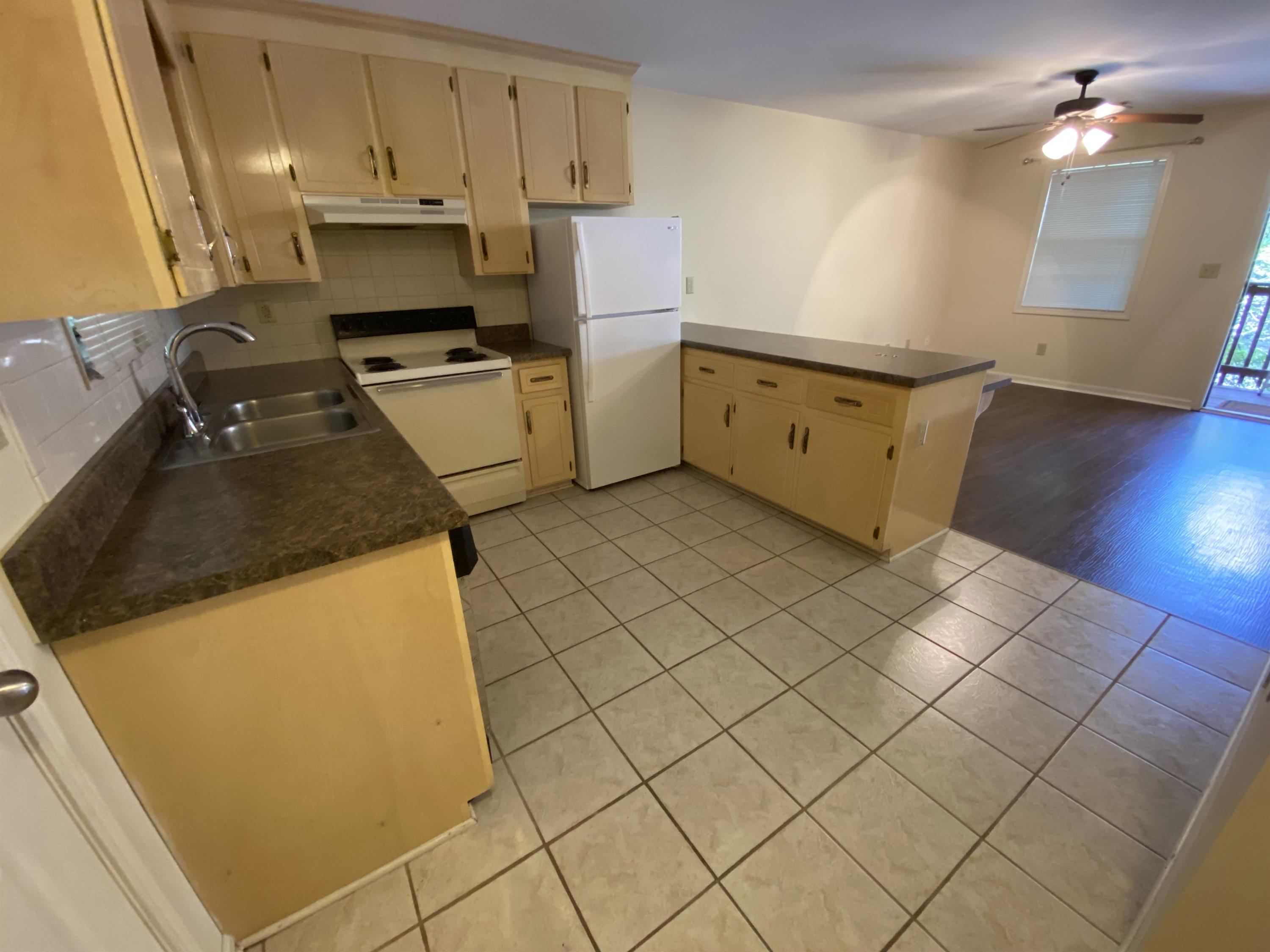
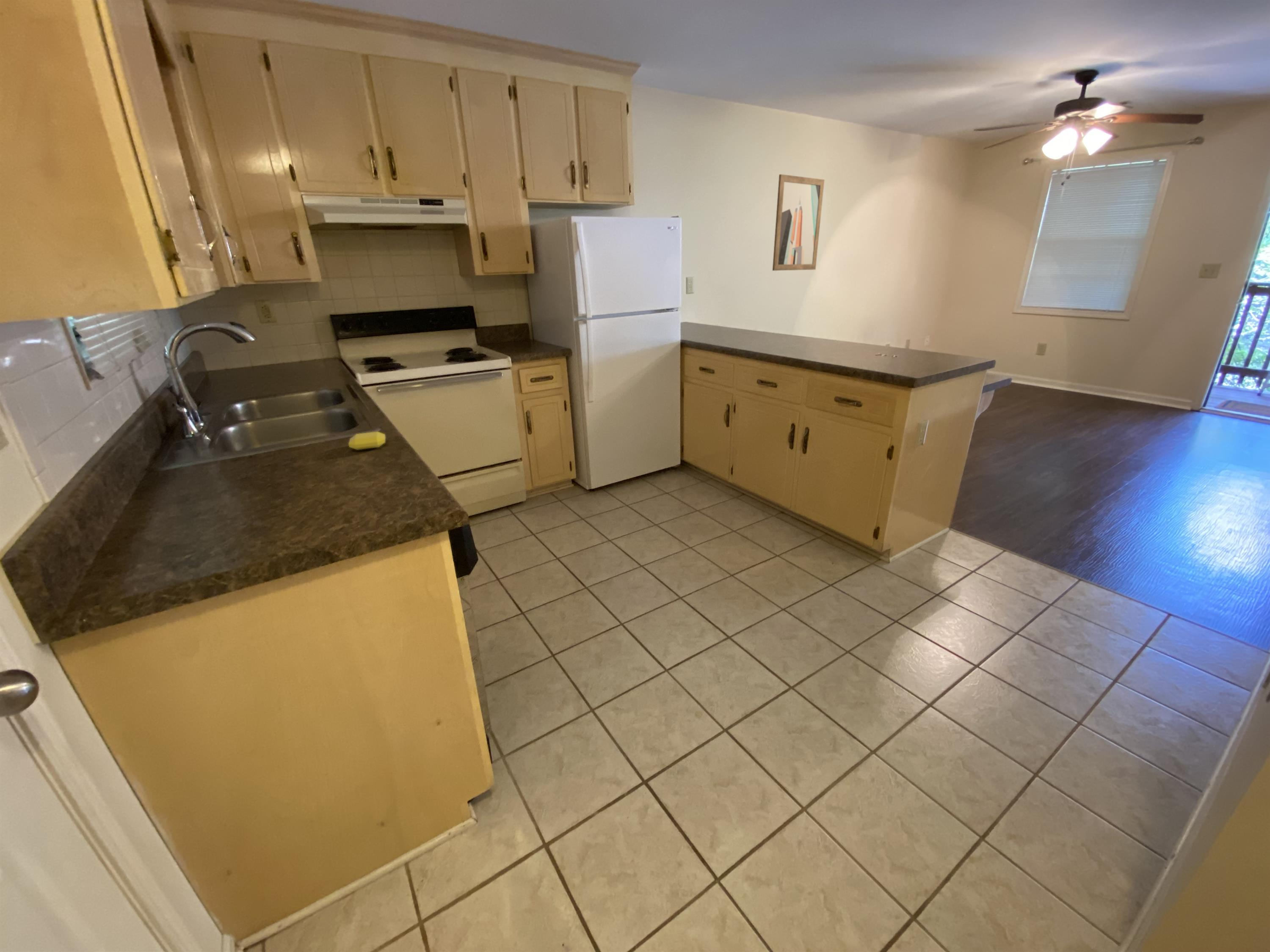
+ wall art (798, 225)
+ soap bar (367, 440)
